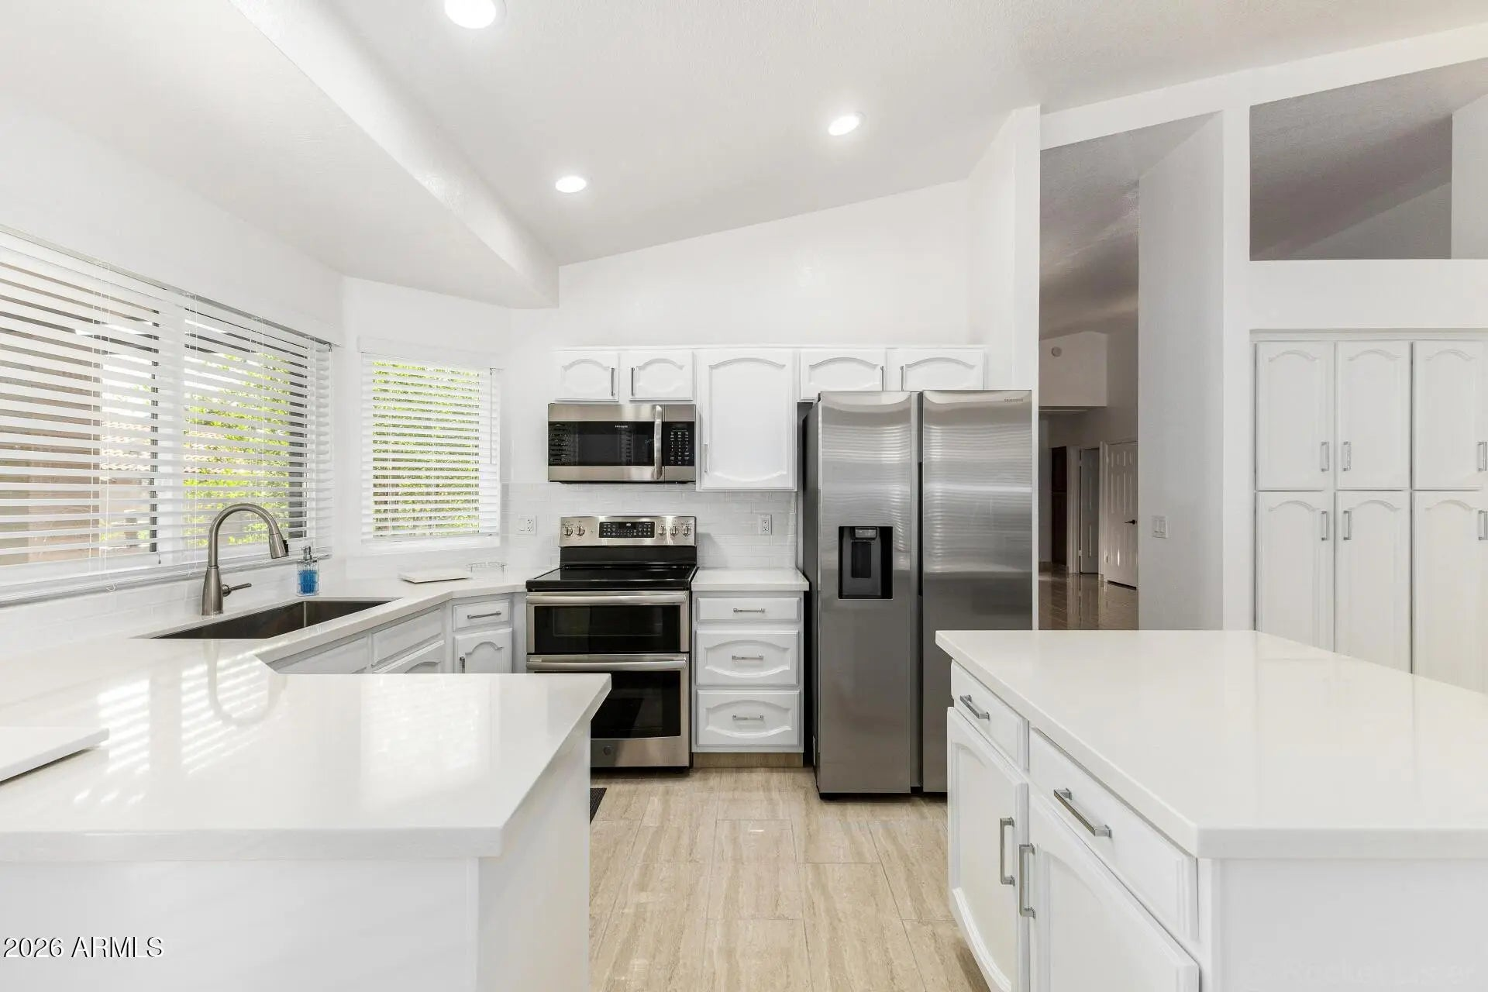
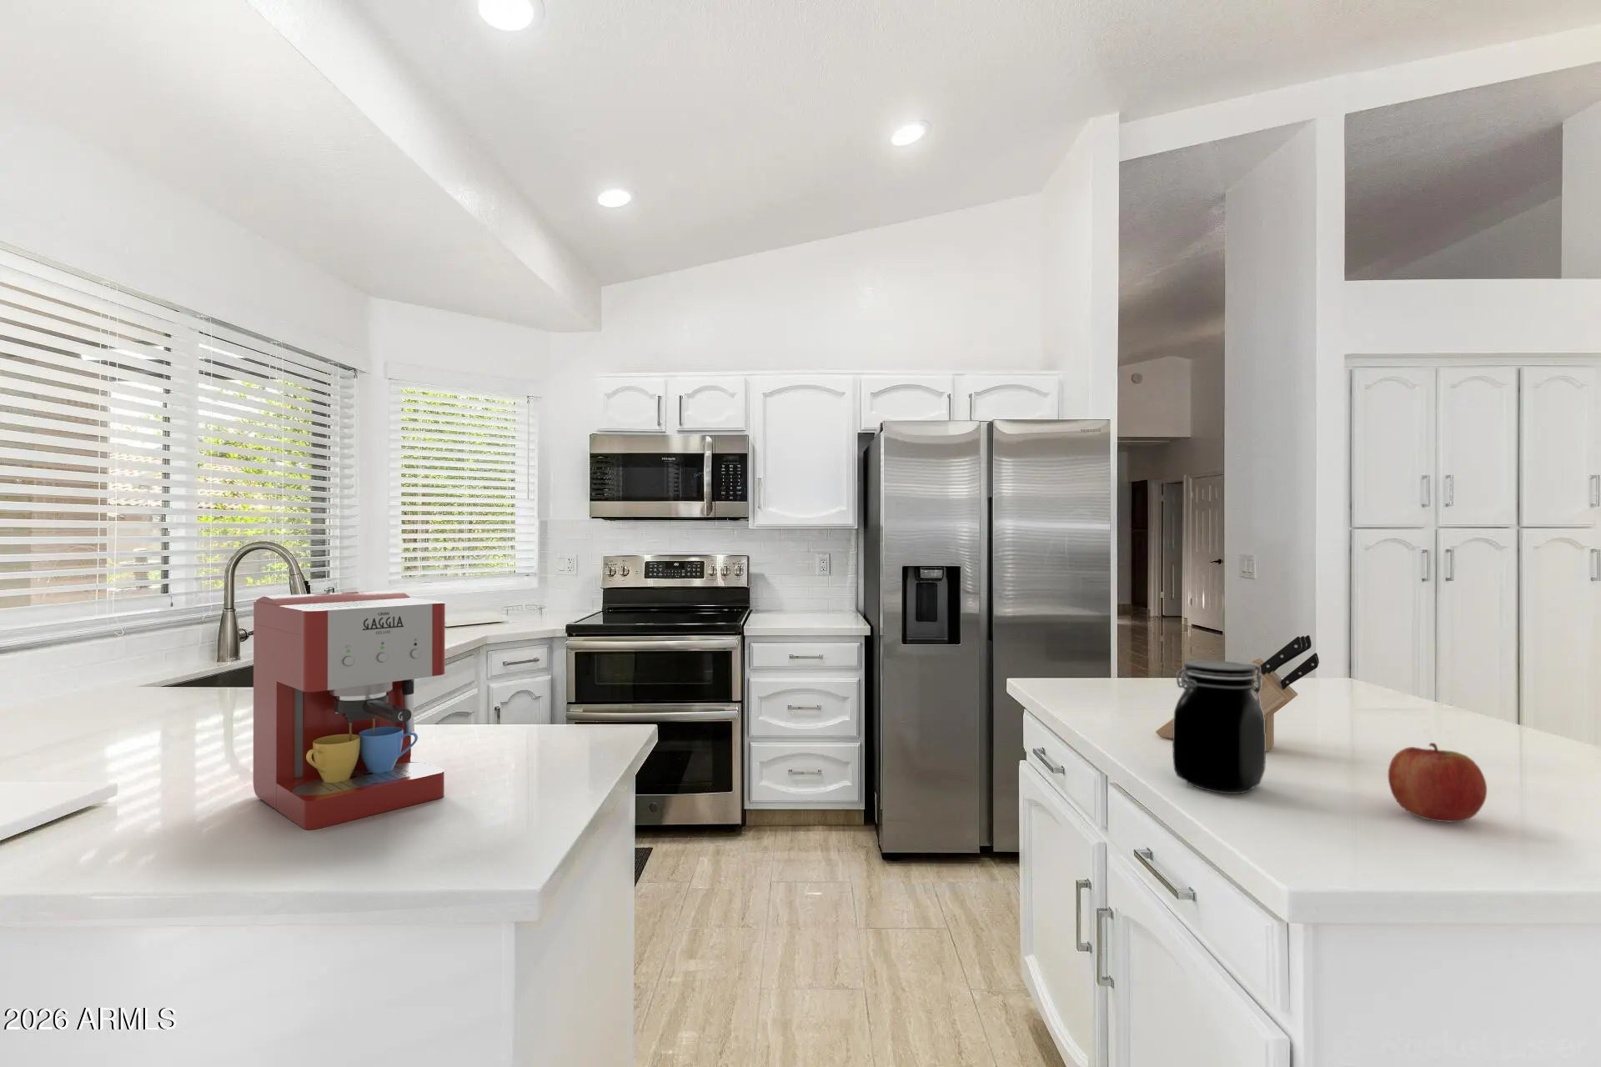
+ fruit (1435, 779)
+ knife block (1252, 690)
+ coffee maker (349, 694)
+ jar (1219, 724)
